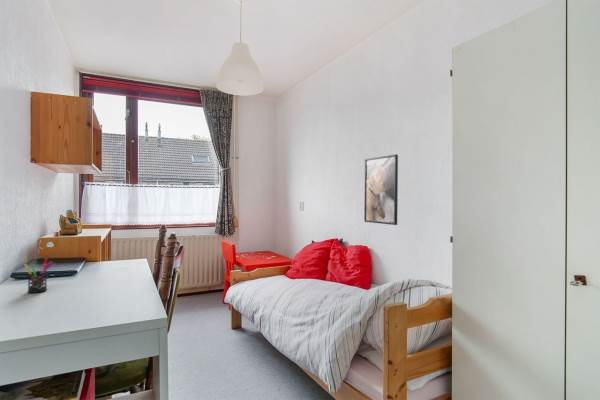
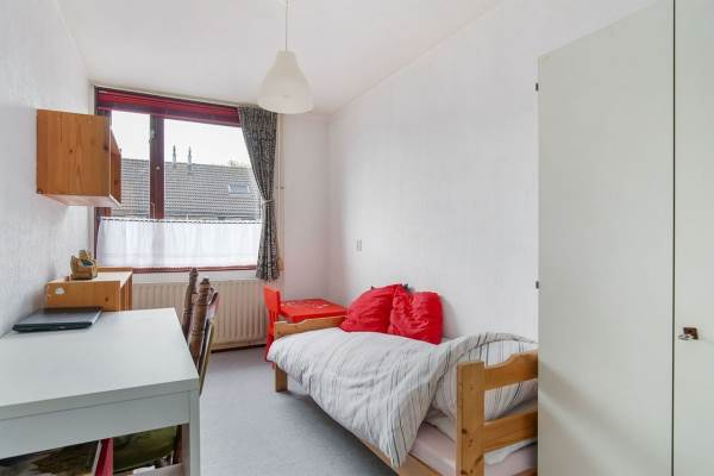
- pen holder (37, 274)
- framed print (380, 190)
